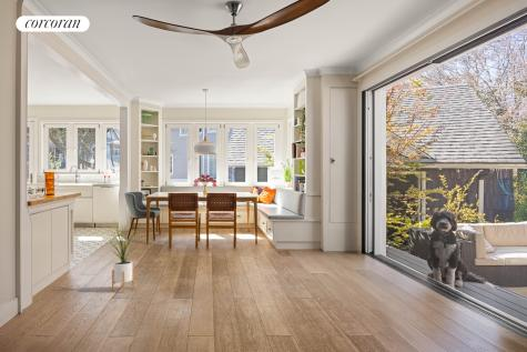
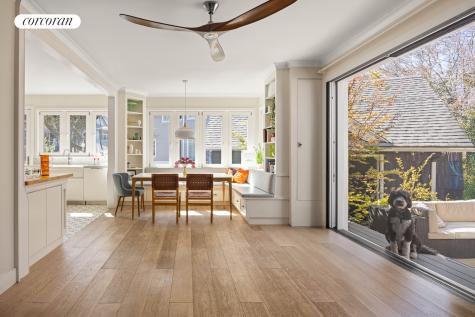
- house plant (123, 253)
